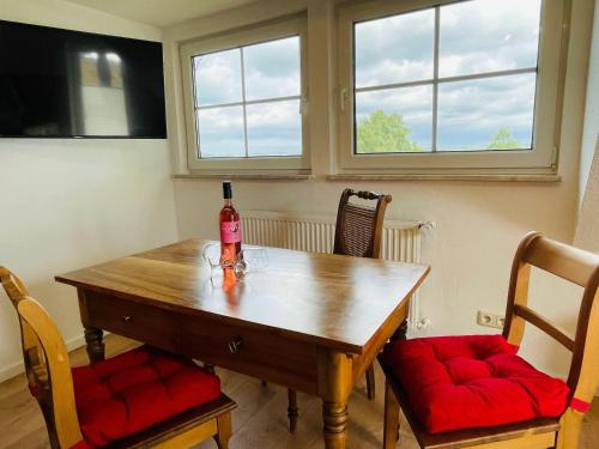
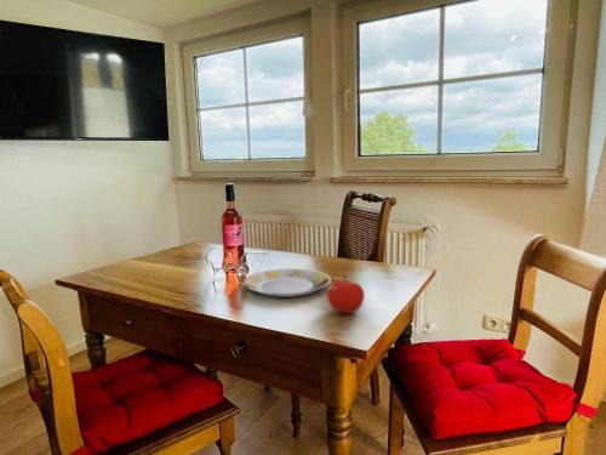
+ fruit (345, 294)
+ plate (287, 283)
